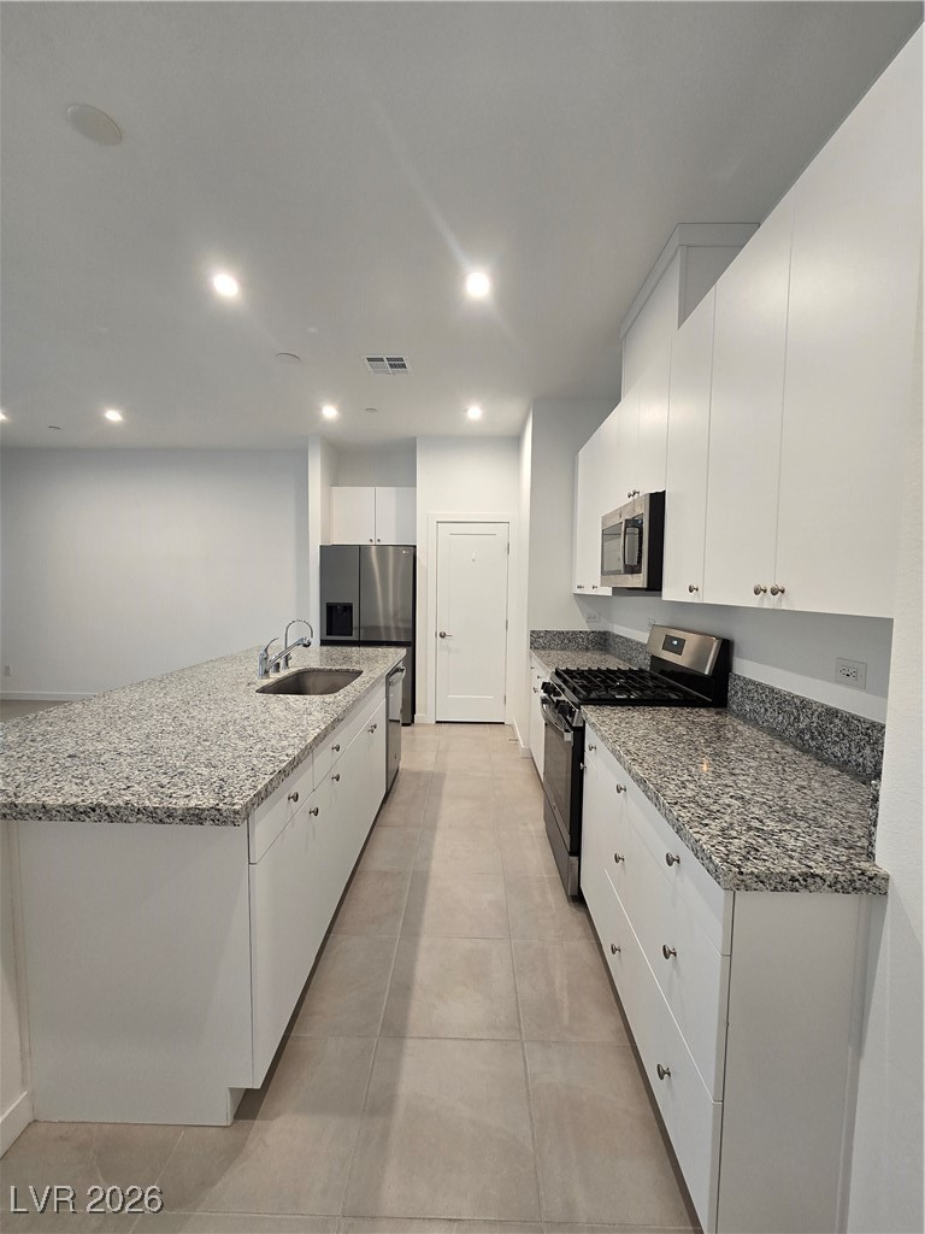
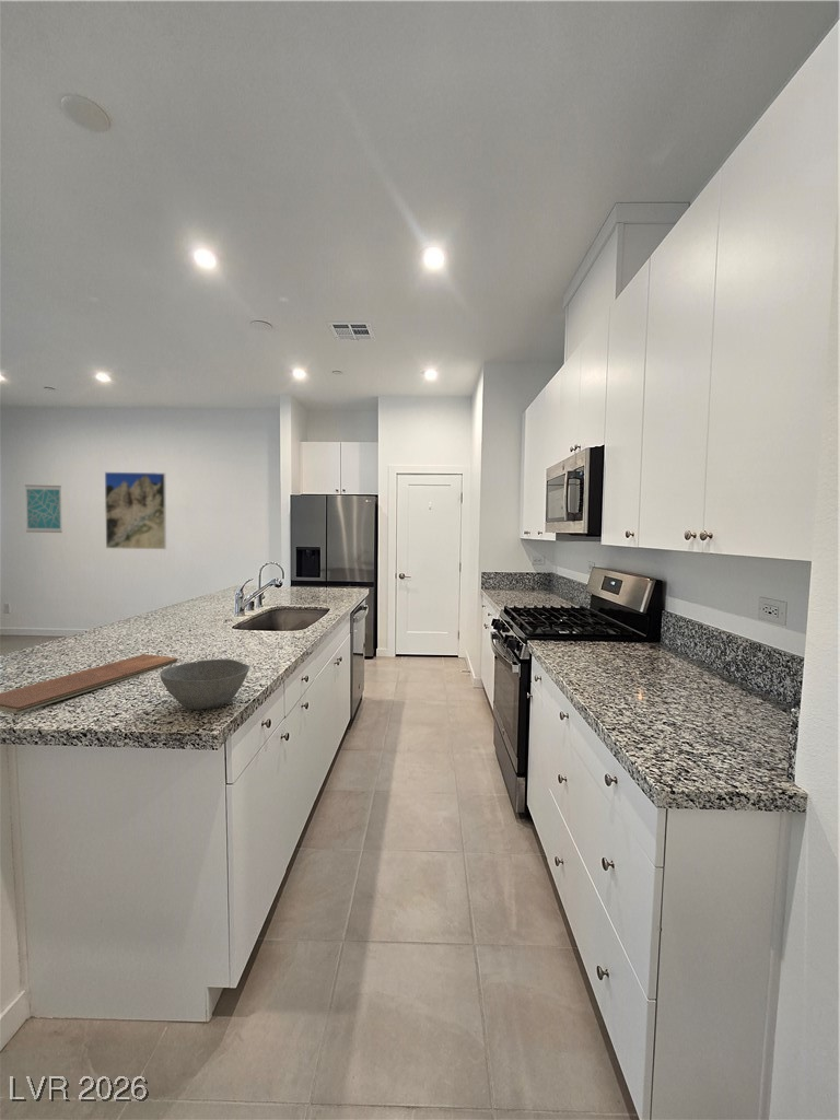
+ chopping board (92, 678)
+ bowl (206, 685)
+ wall art (43, 509)
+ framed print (136, 511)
